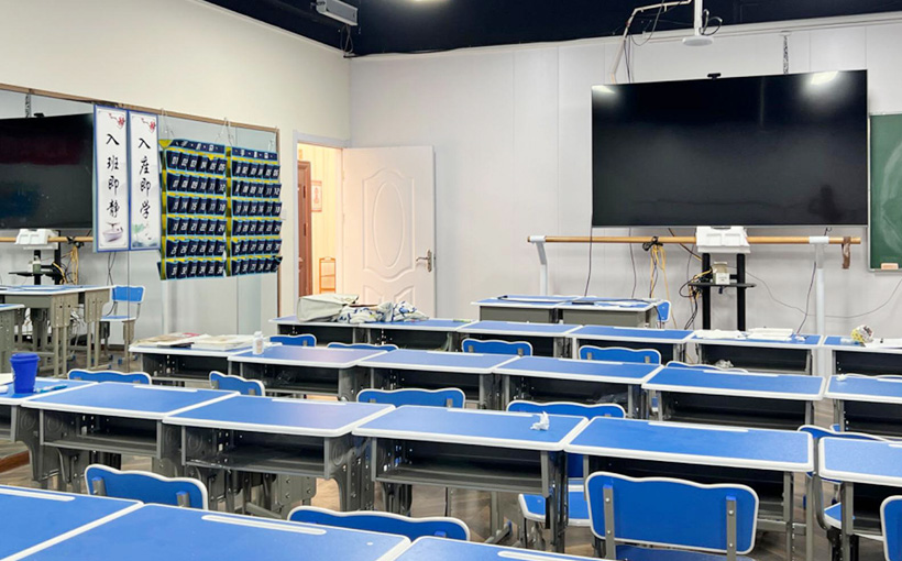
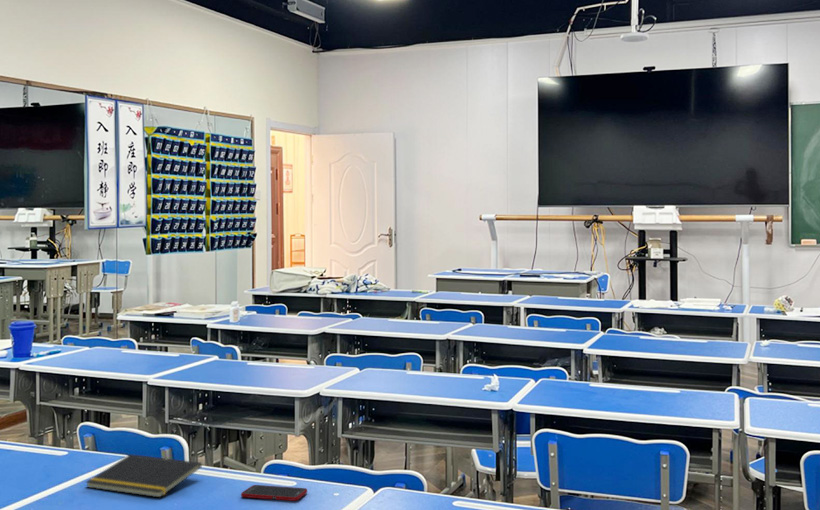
+ cell phone (274, 492)
+ notepad (144, 474)
